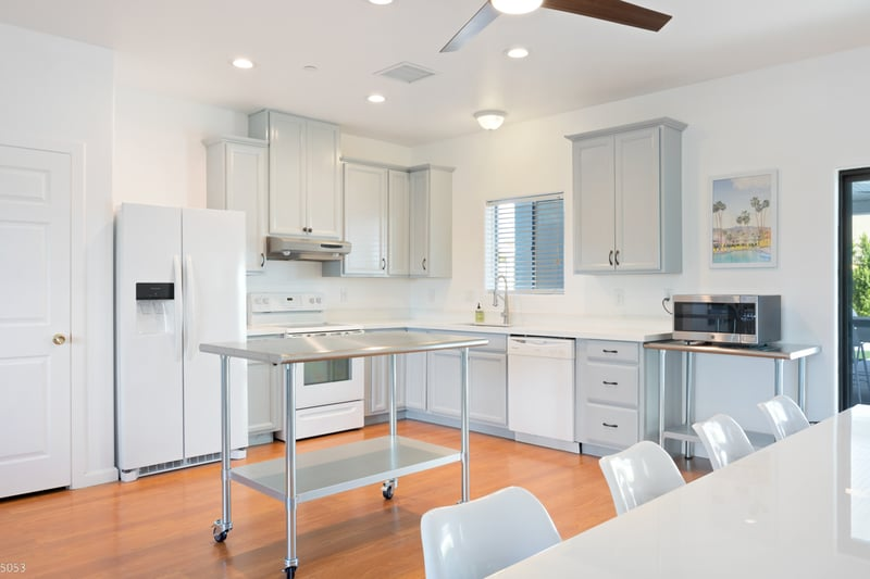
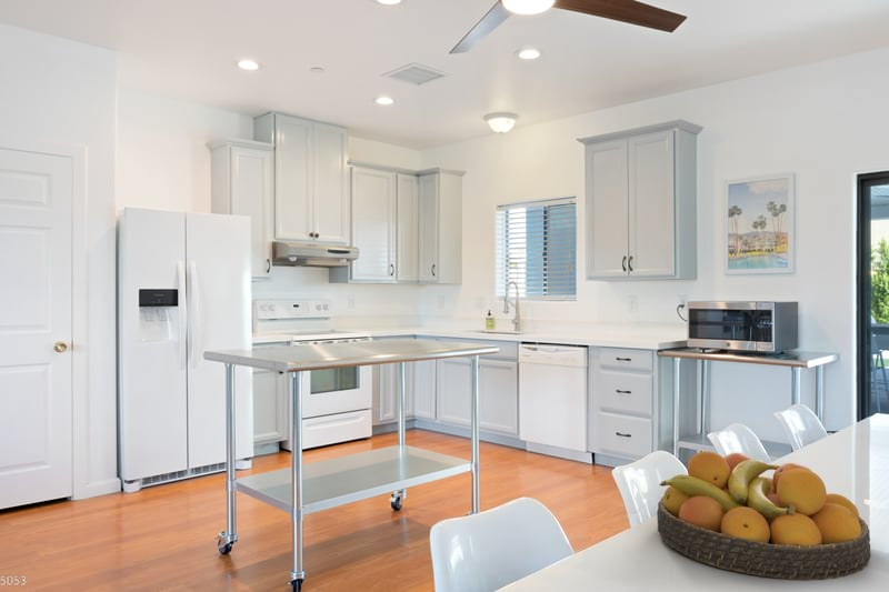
+ fruit bowl (757, 499)
